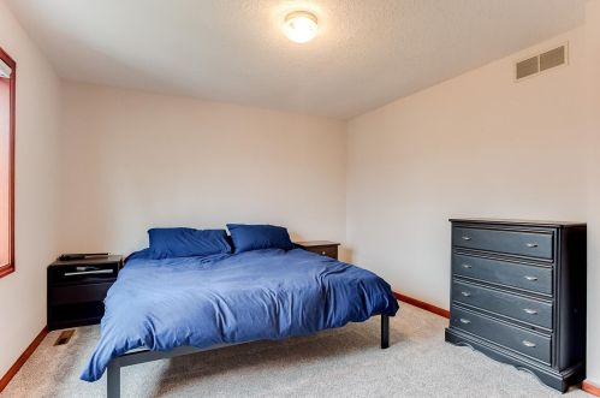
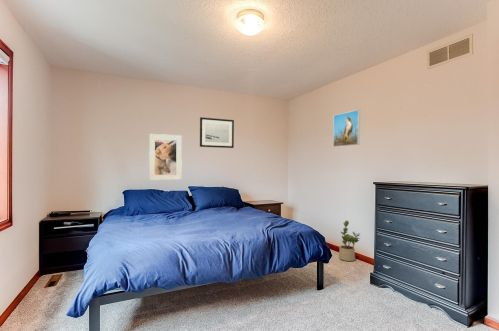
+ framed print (165, 157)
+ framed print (345, 129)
+ potted plant (349, 239)
+ wall art (217, 133)
